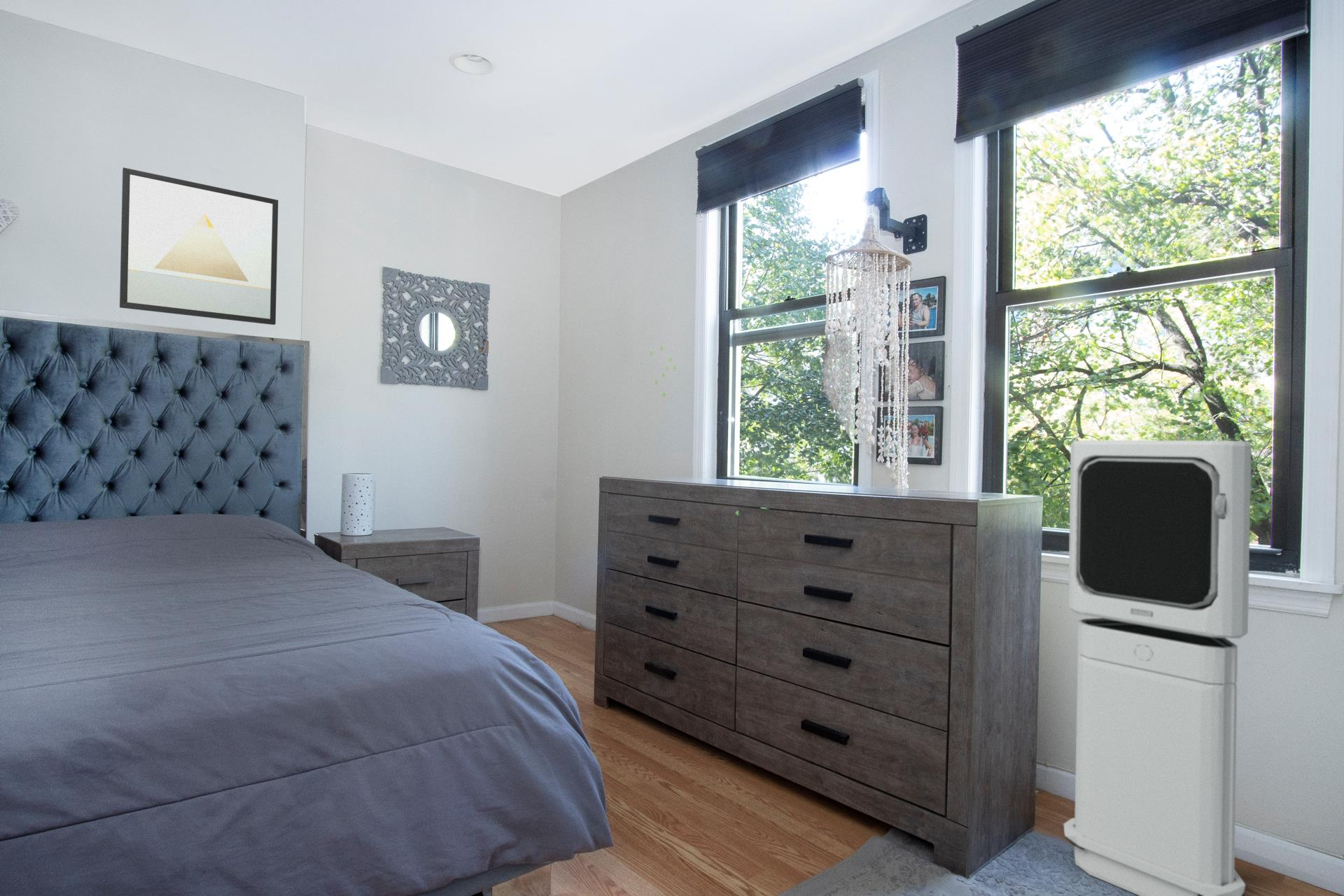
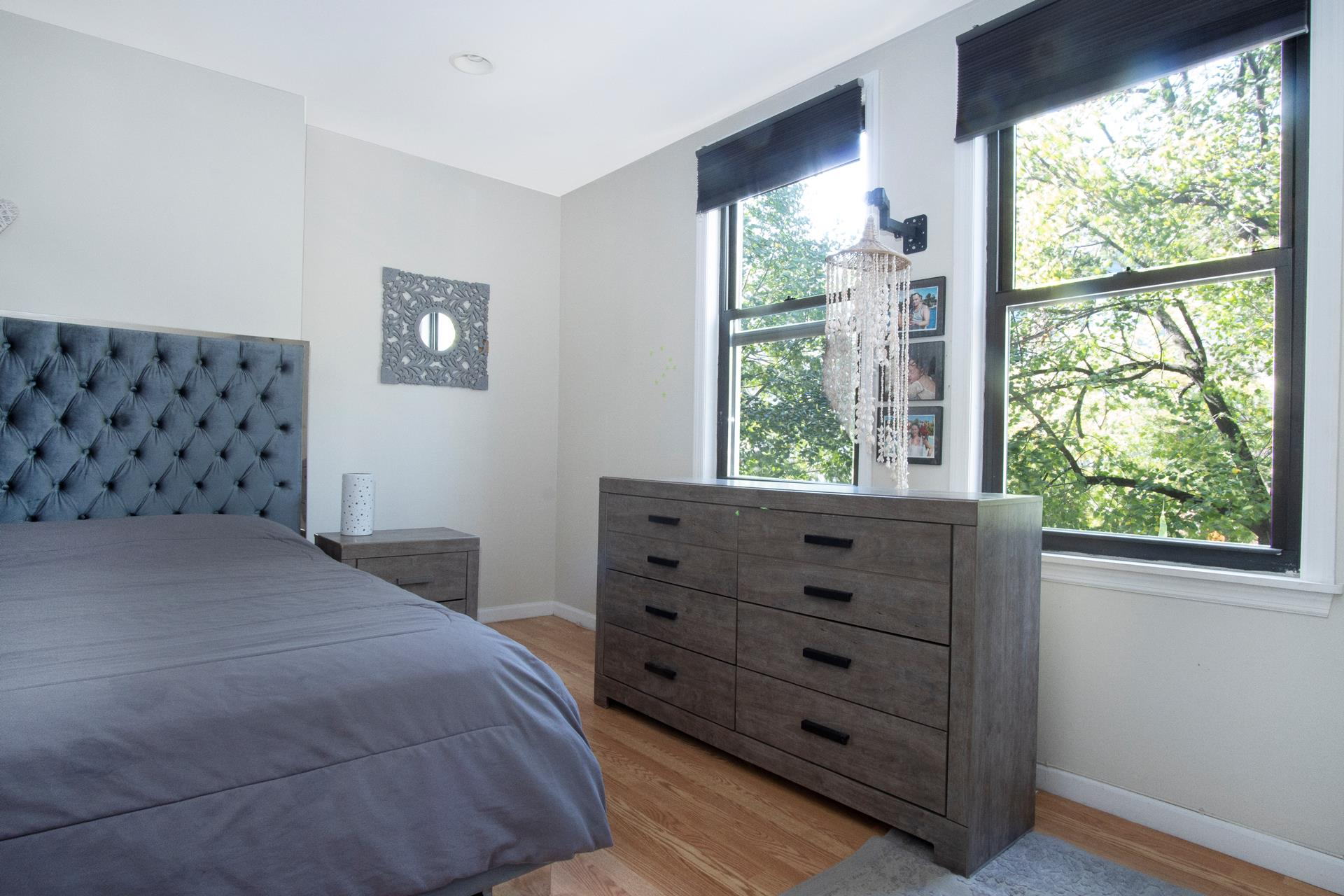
- air purifier (1168, 656)
- wall art (203, 251)
